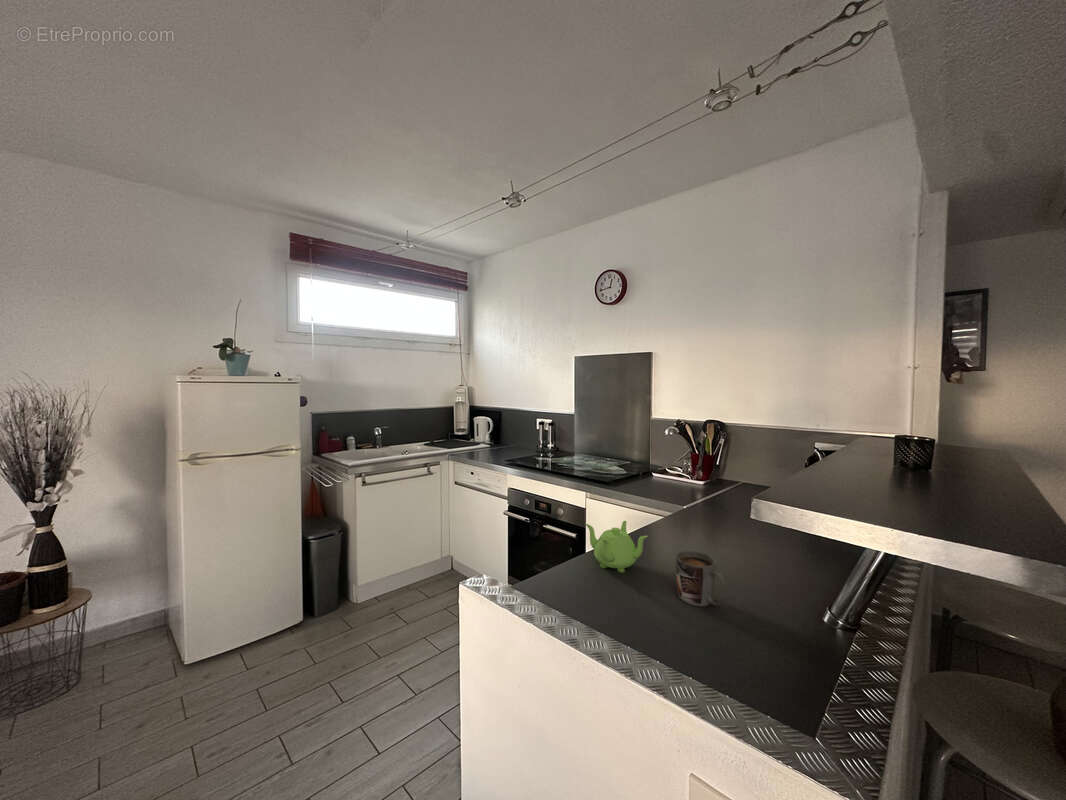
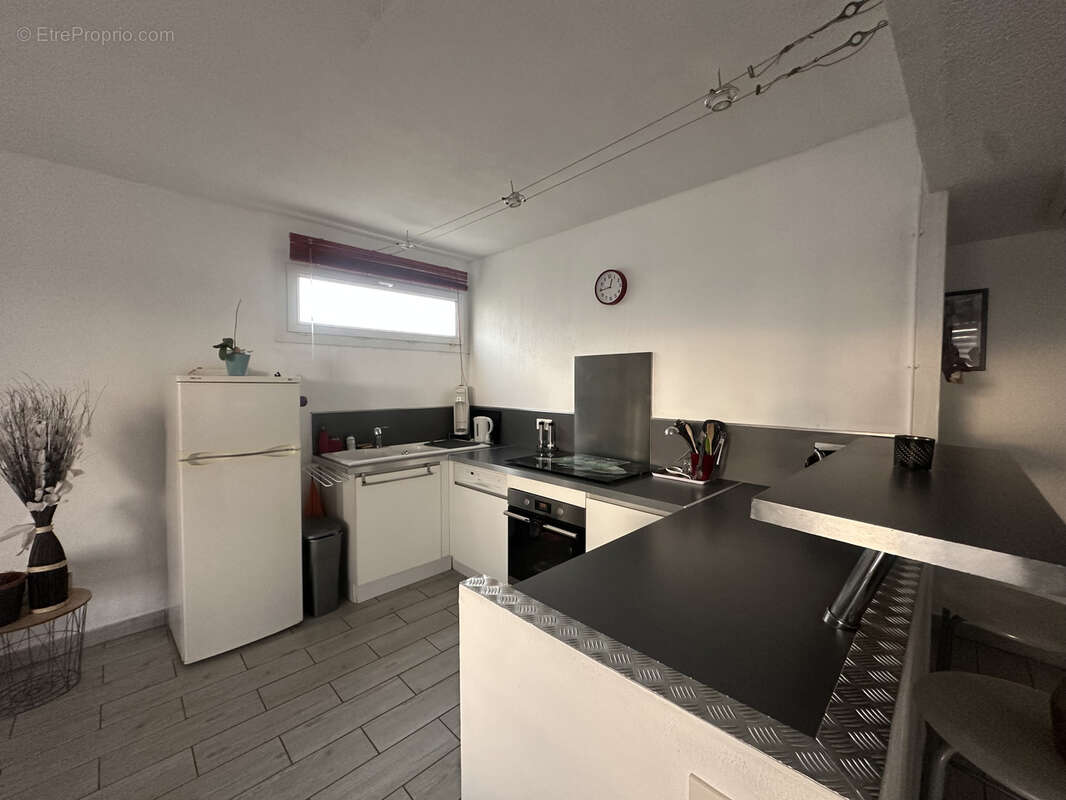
- mug (701, 581)
- teapot (615, 546)
